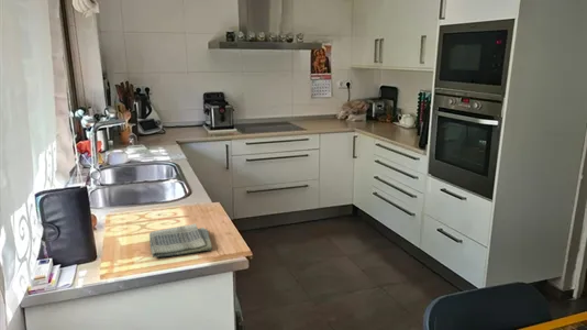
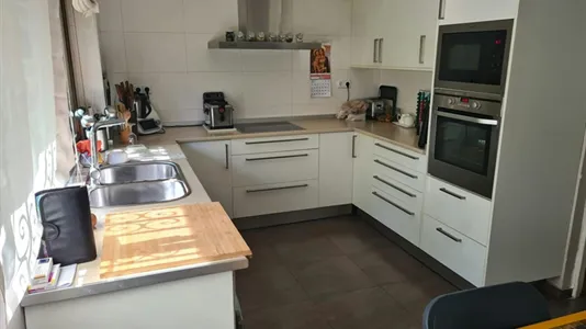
- dish towel (180, 239)
